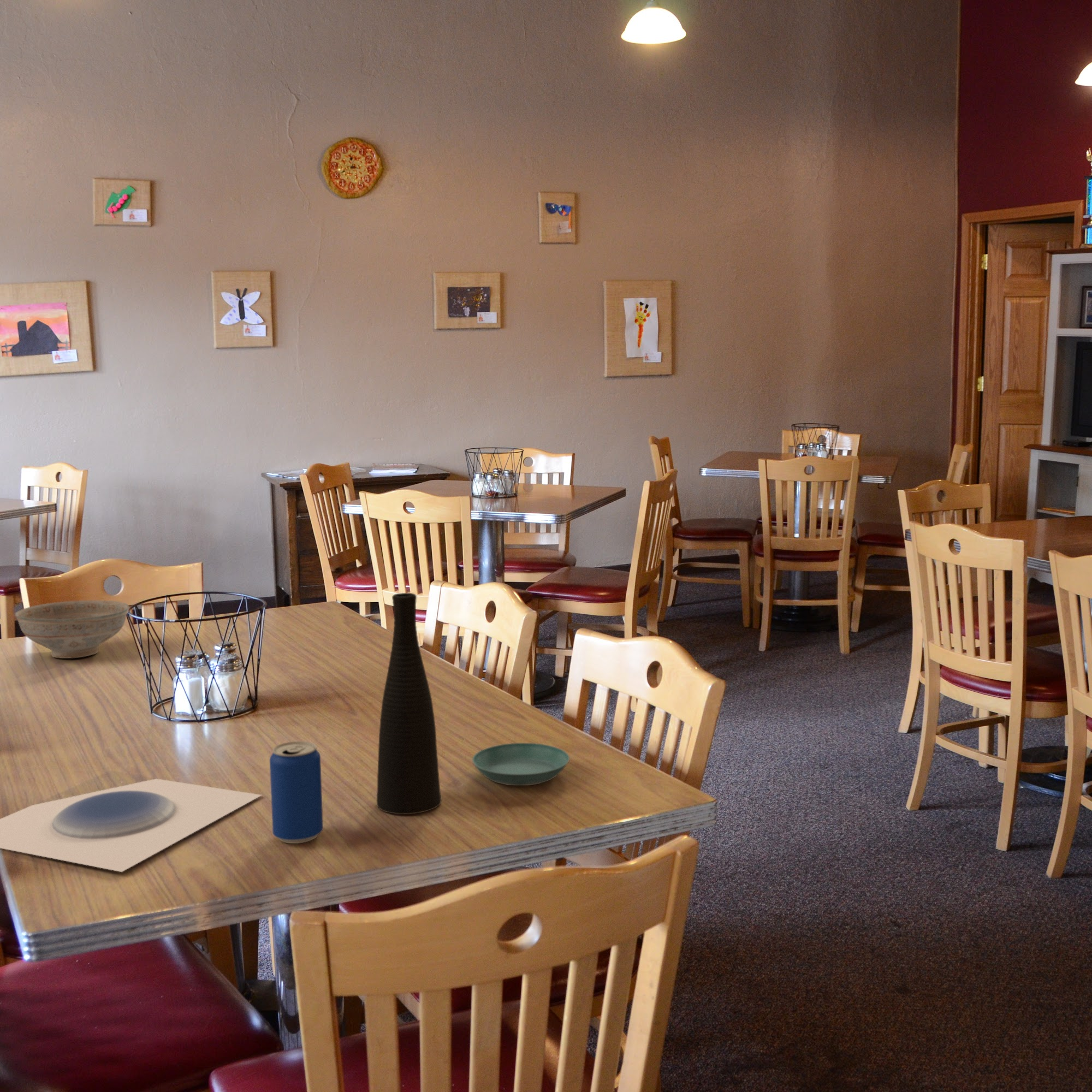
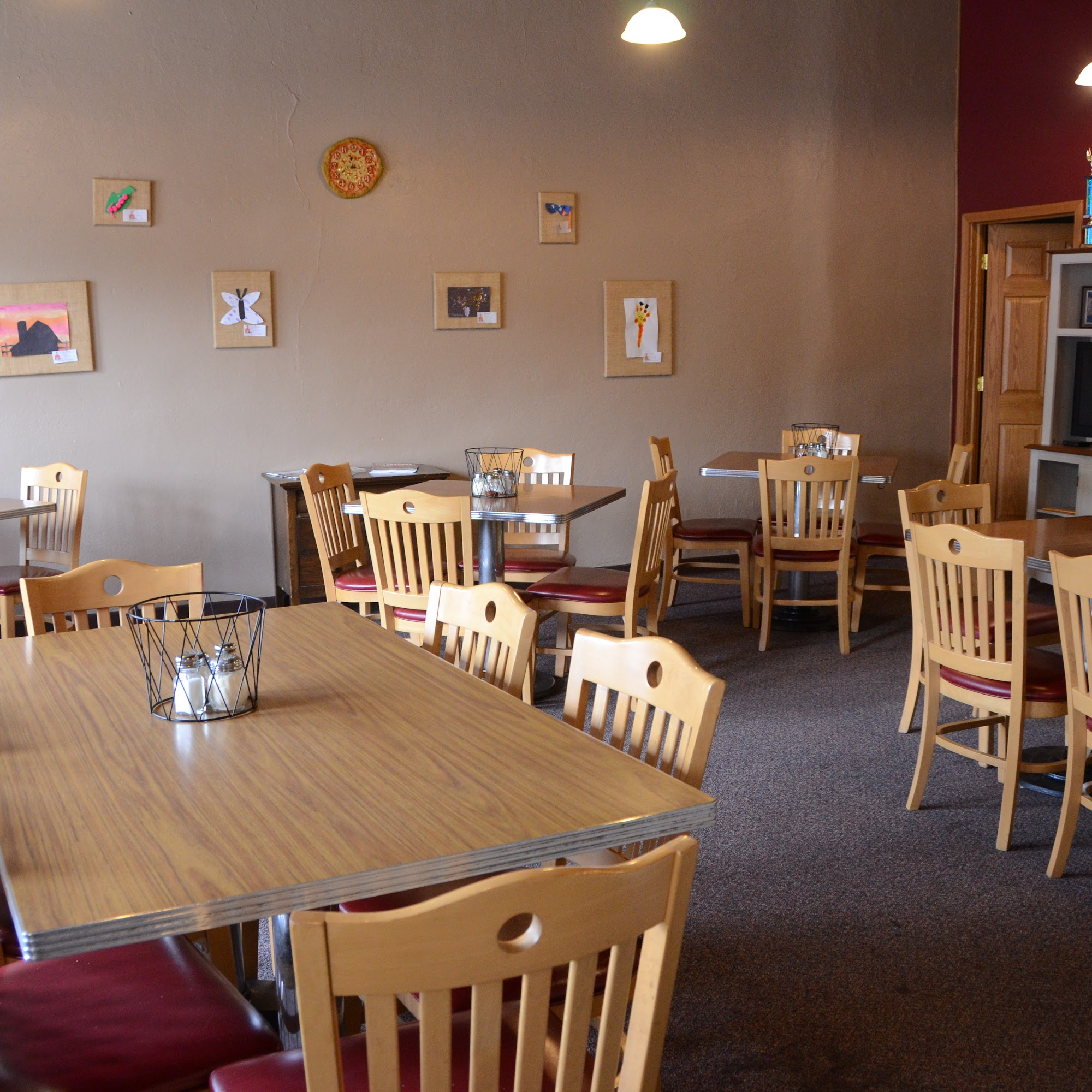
- beverage can (296, 792)
- vase (406, 699)
- plate (115, 809)
- saucer (521, 765)
- decorative bowl (74, 631)
